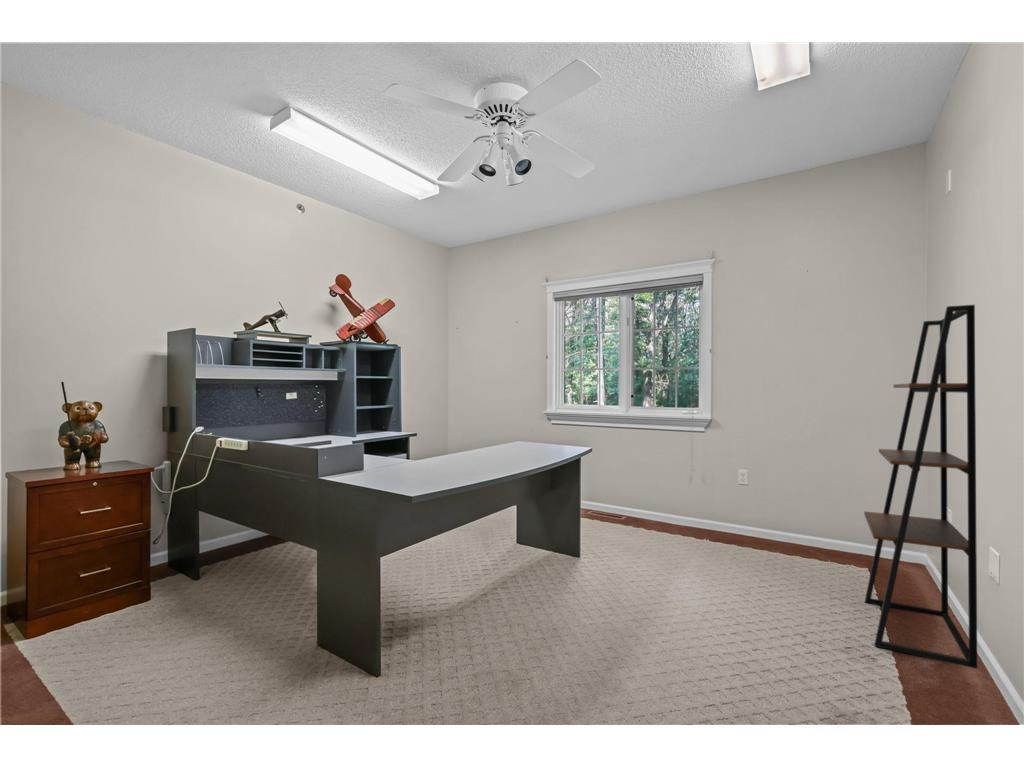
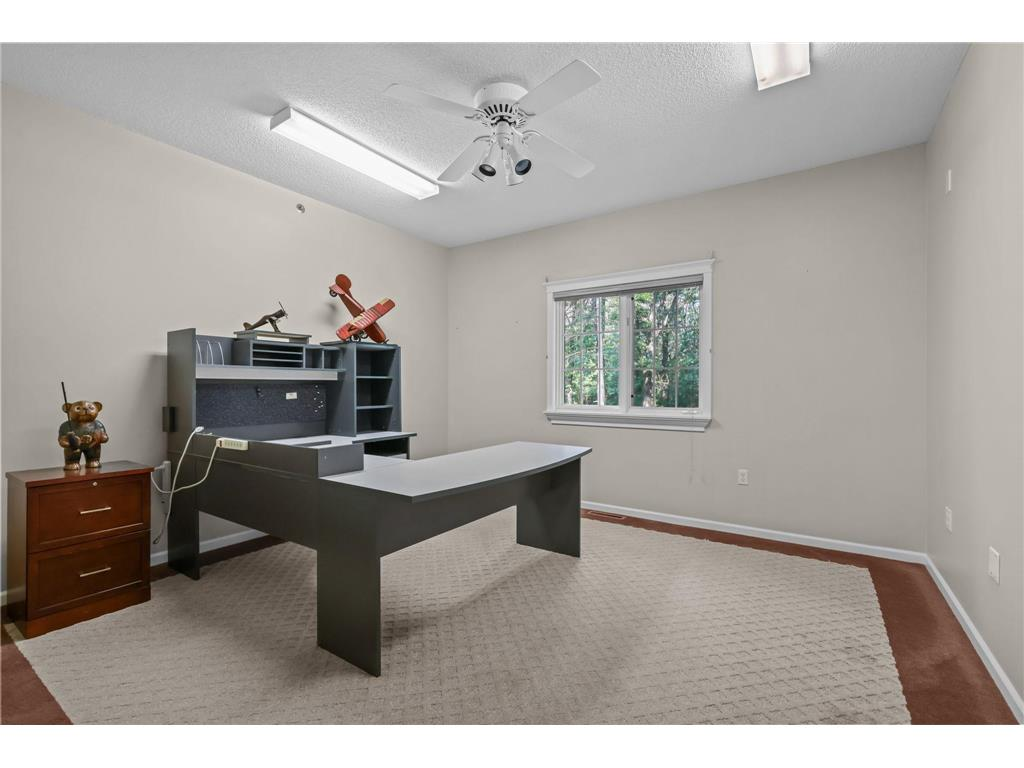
- shelving unit (912, 472)
